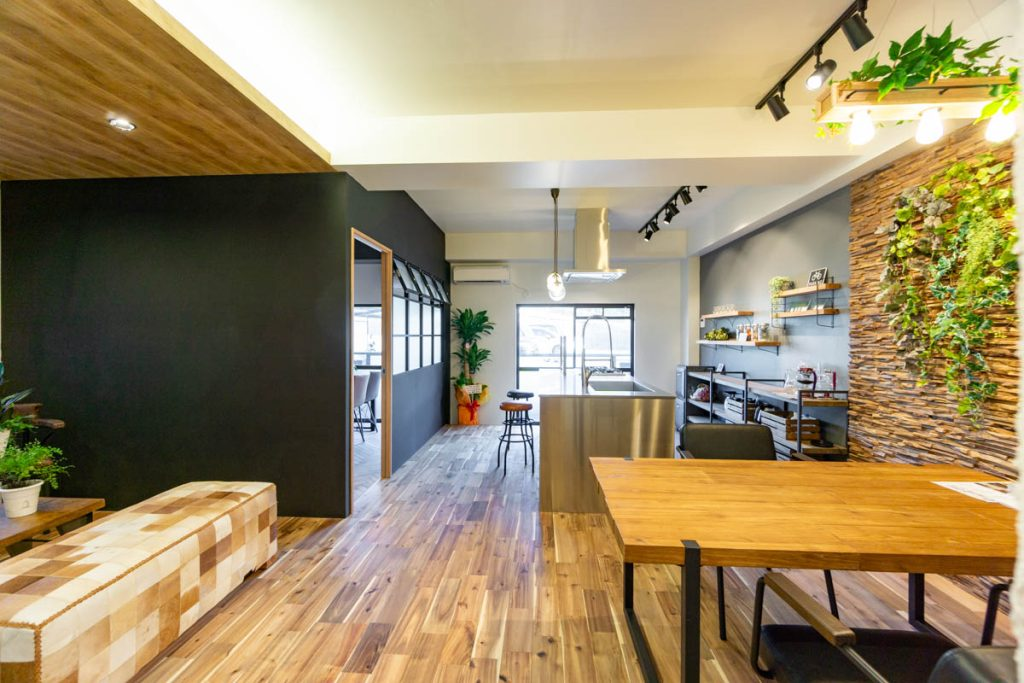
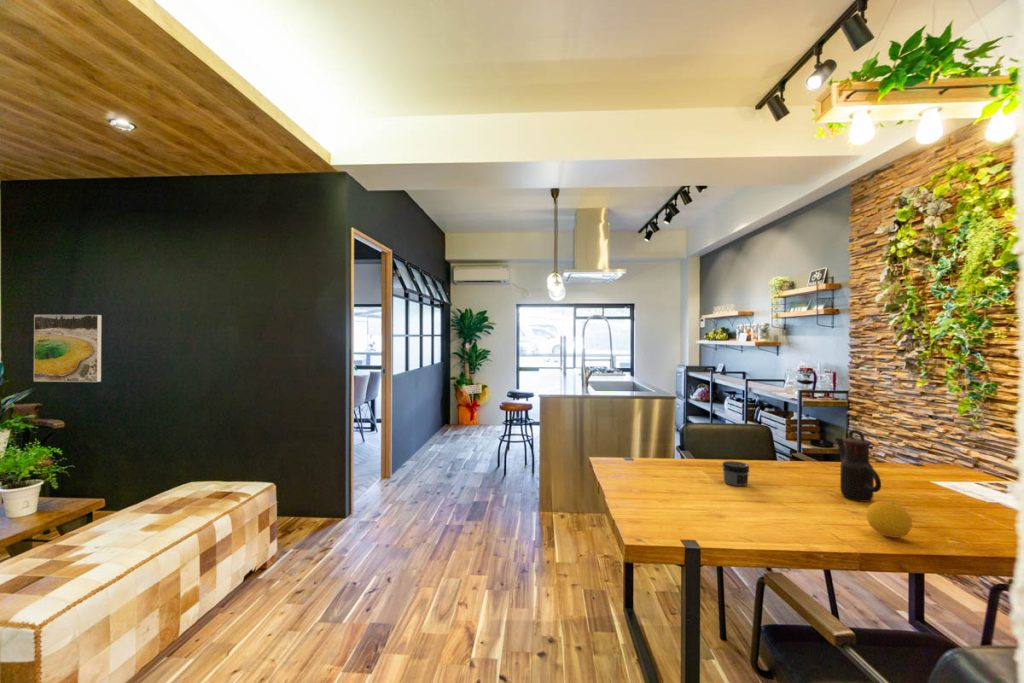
+ jar (735, 473)
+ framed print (67, 348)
+ fruit (888, 518)
+ teapot (856, 463)
